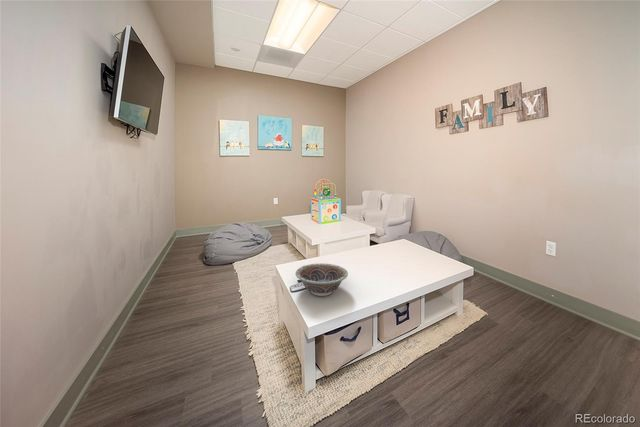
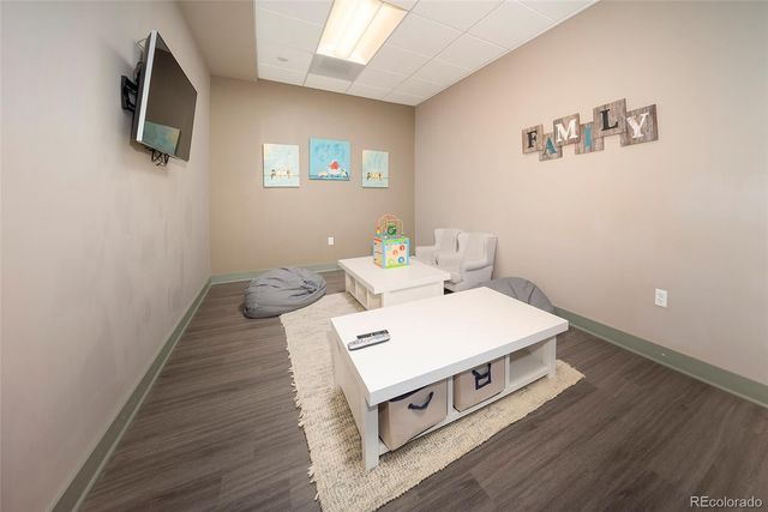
- decorative bowl (321, 281)
